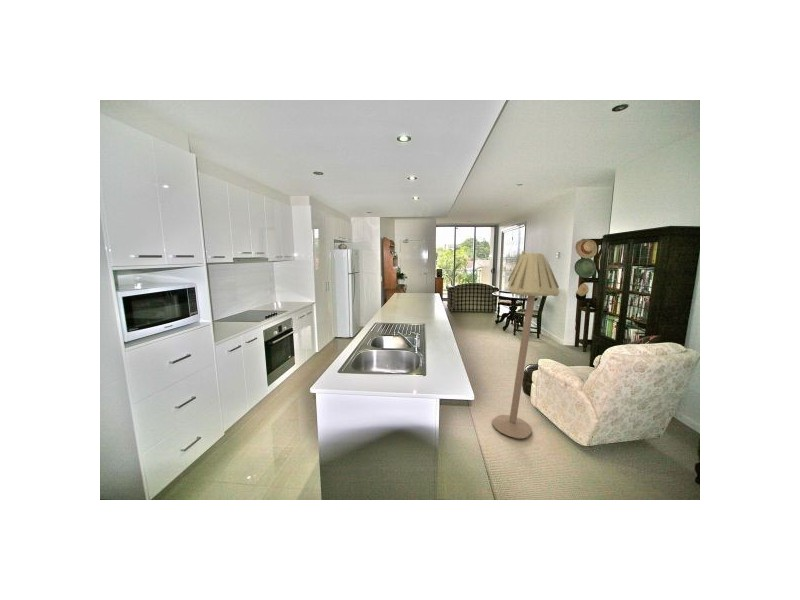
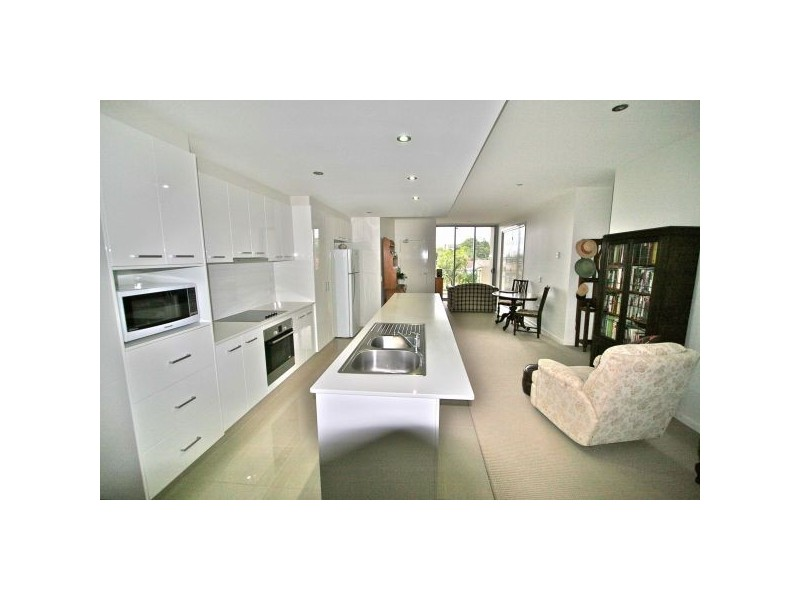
- floor lamp (525, 342)
